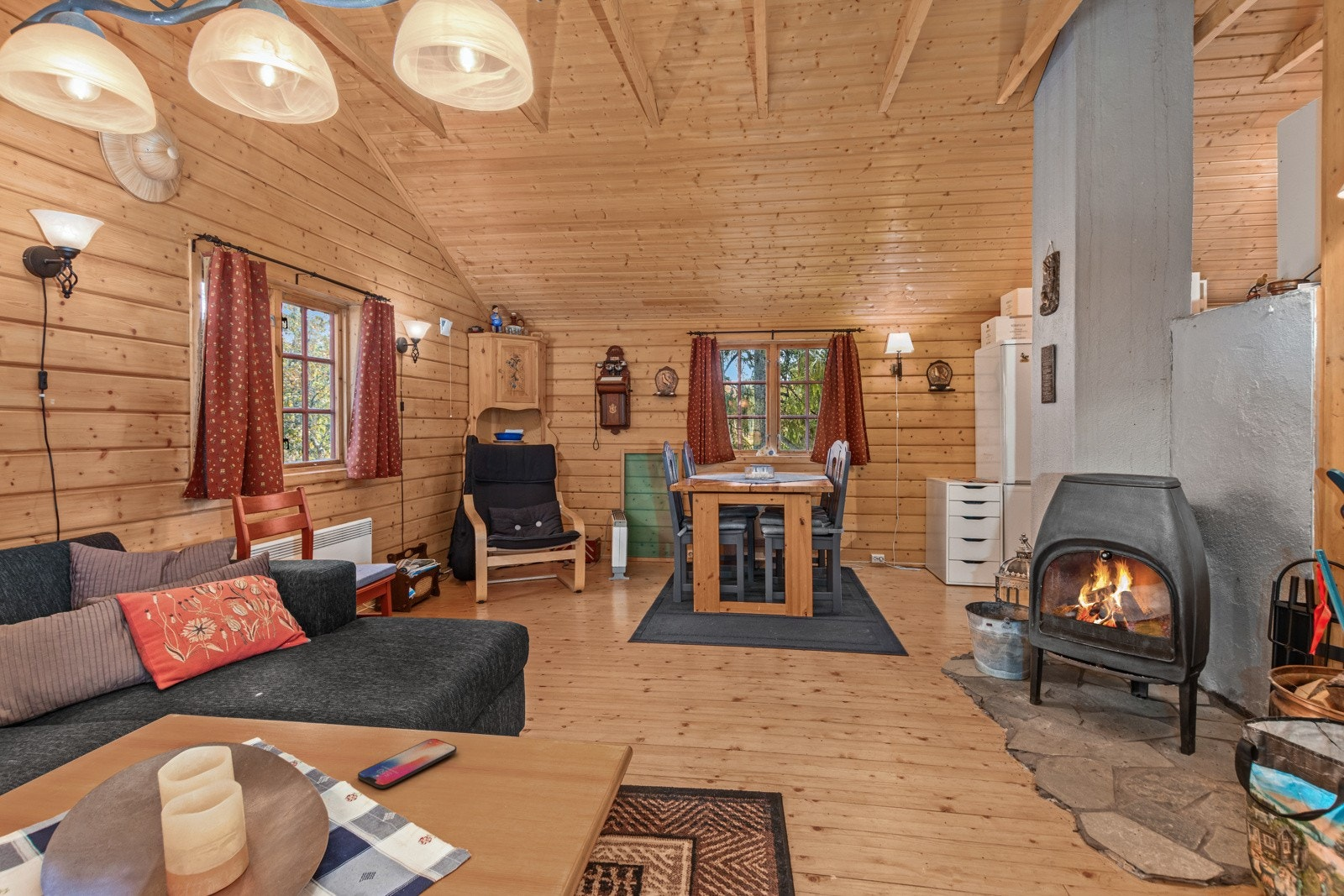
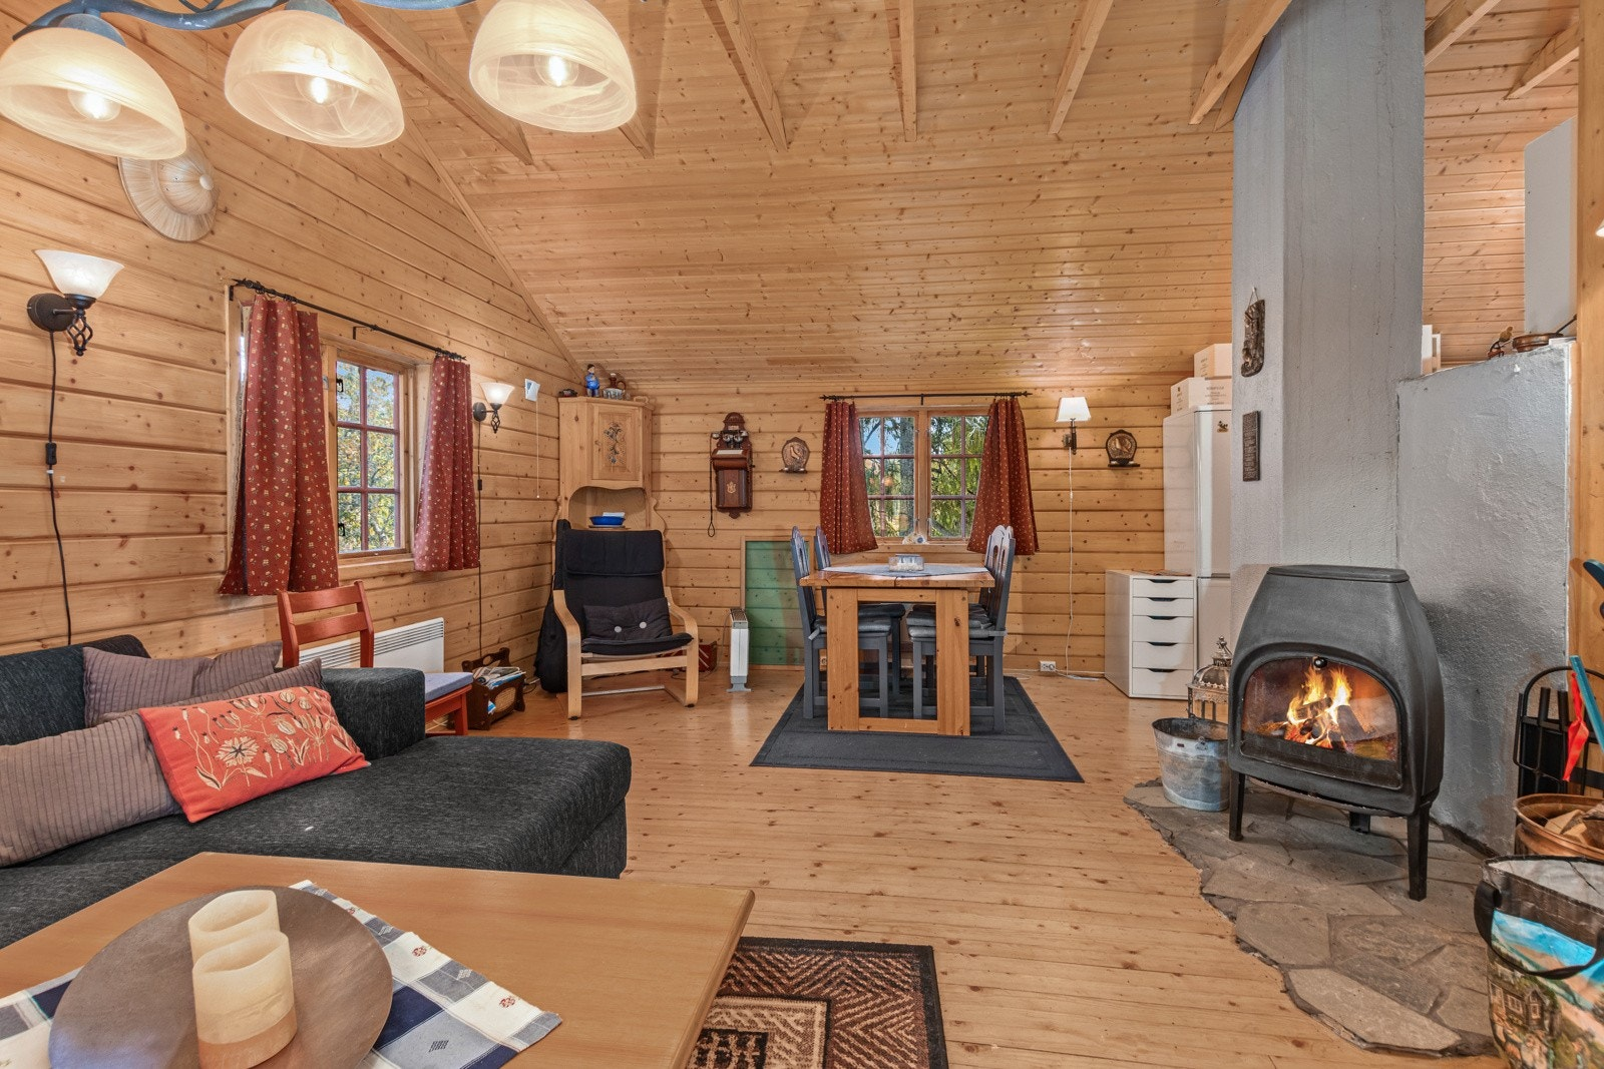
- smartphone (409, 762)
